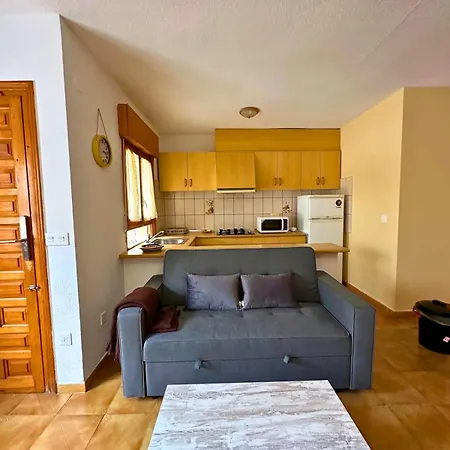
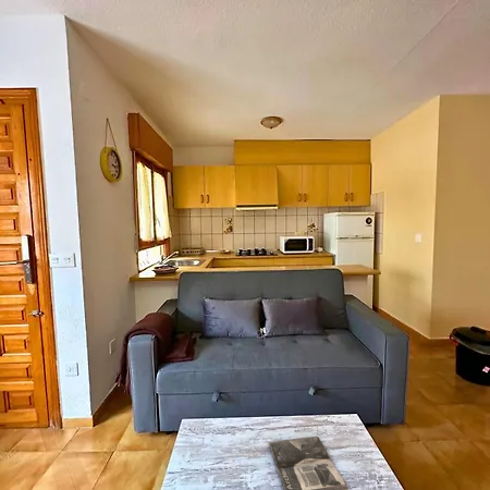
+ magazine (304, 464)
